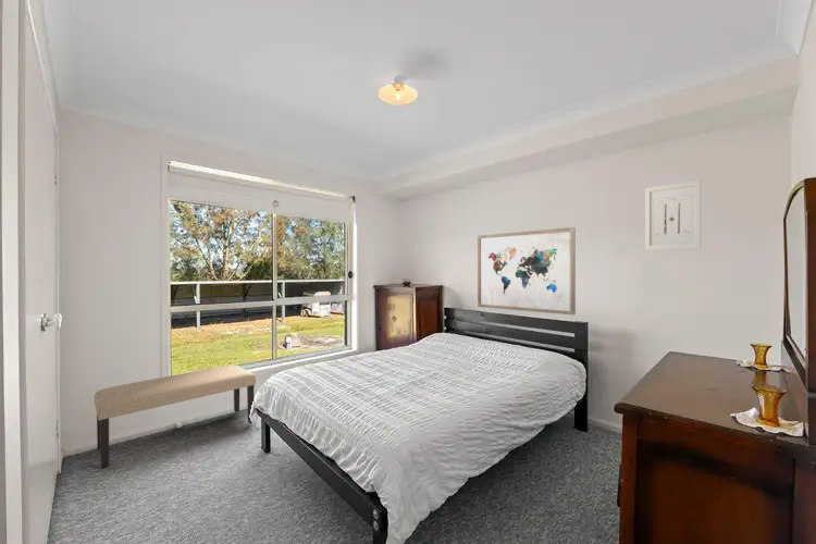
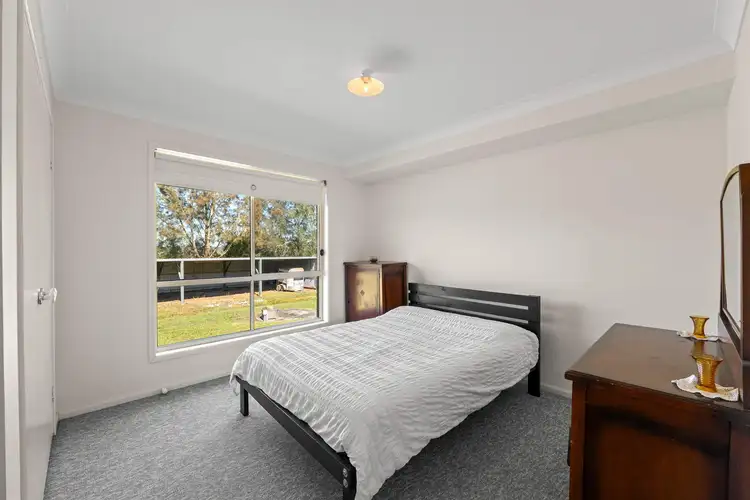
- wall art (671, 217)
- wall art (521, 271)
- bench (178, 401)
